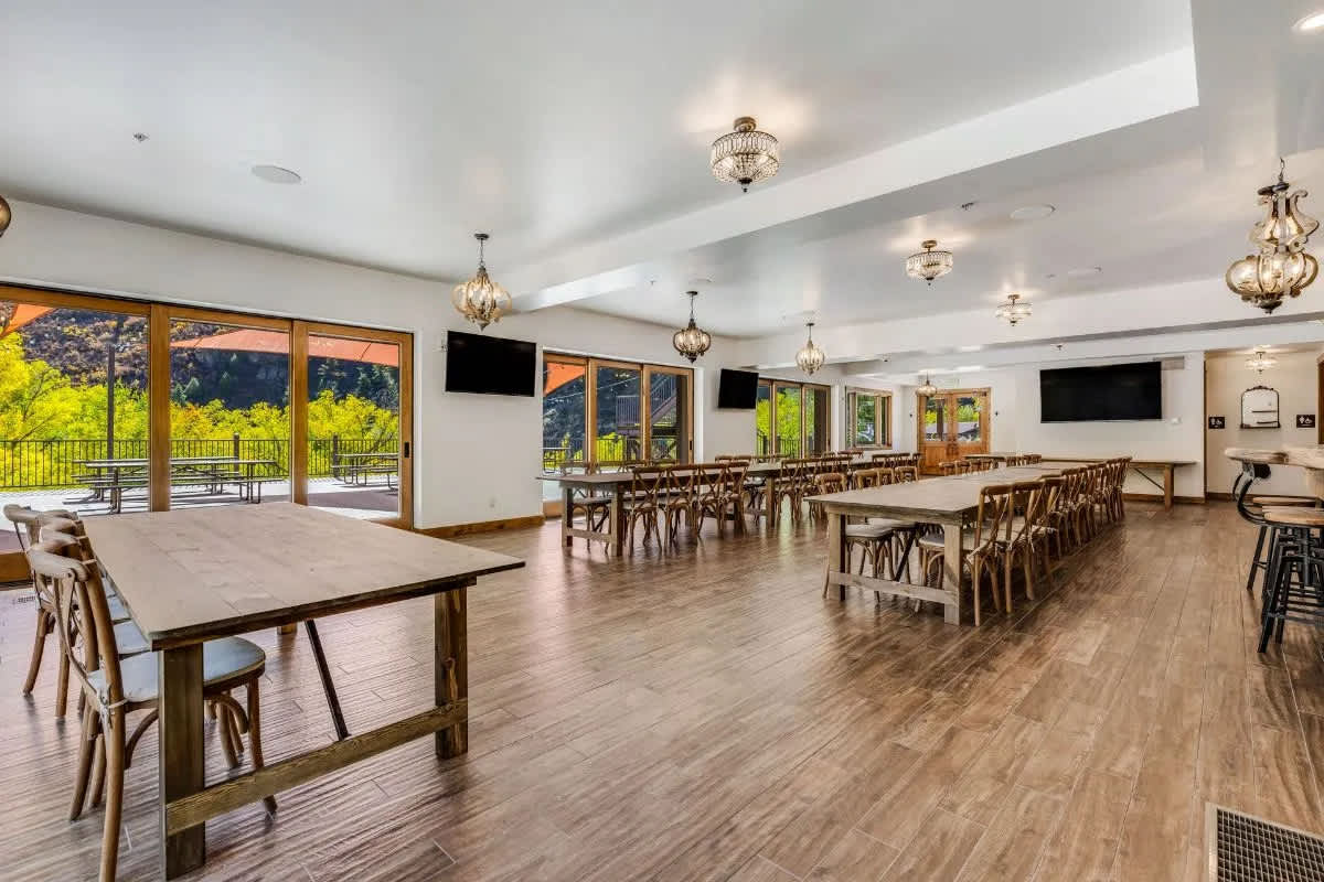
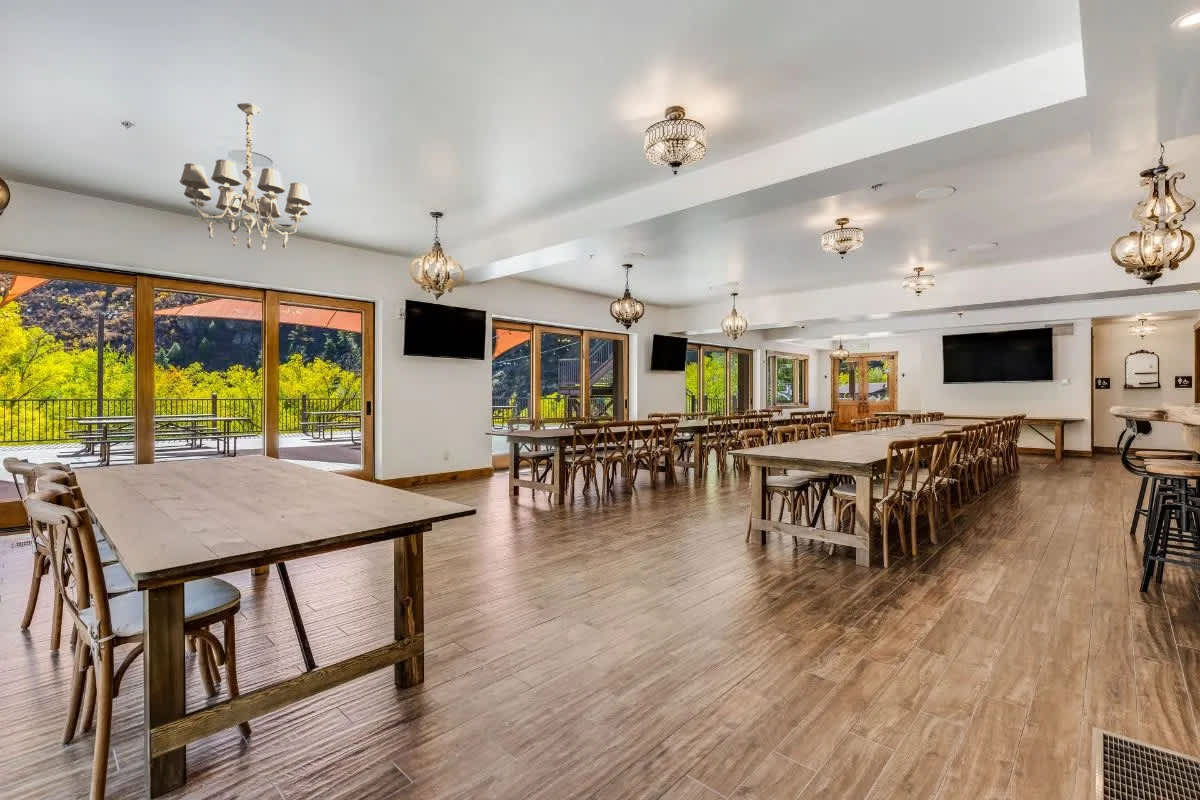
+ chandelier (249, 178)
